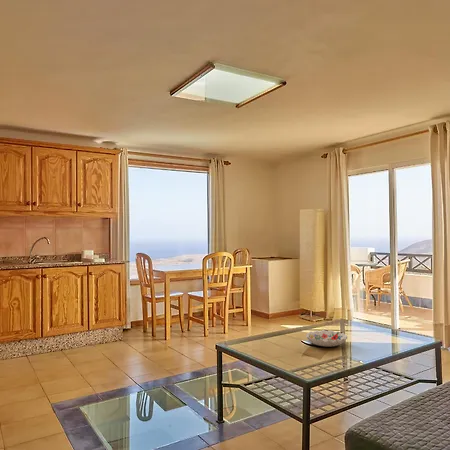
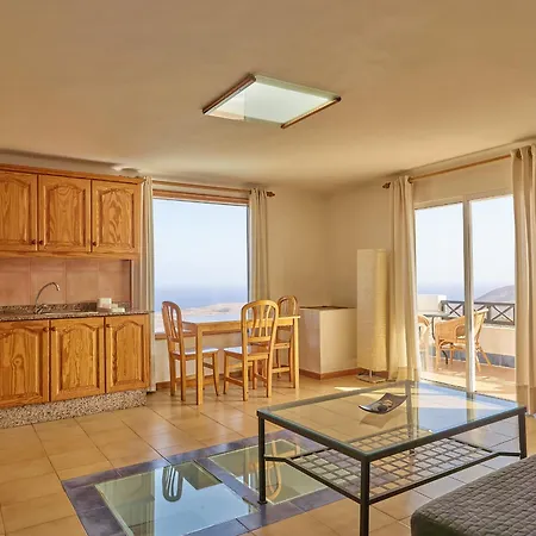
- decorative bowl (326, 339)
